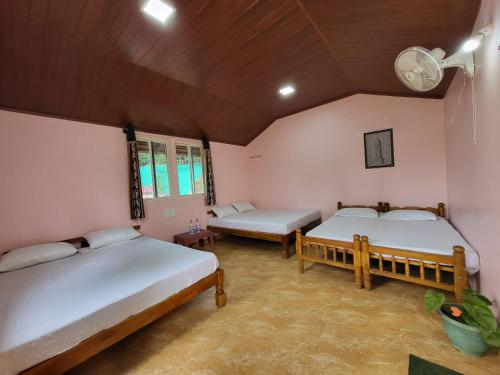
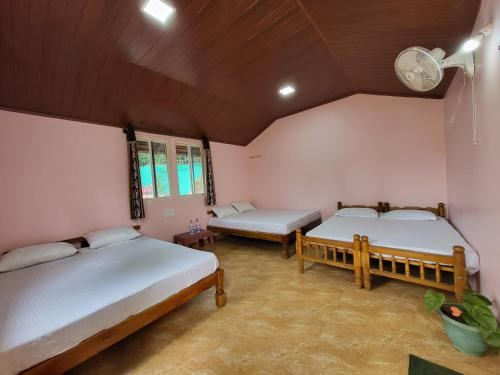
- wall art (378, 149)
